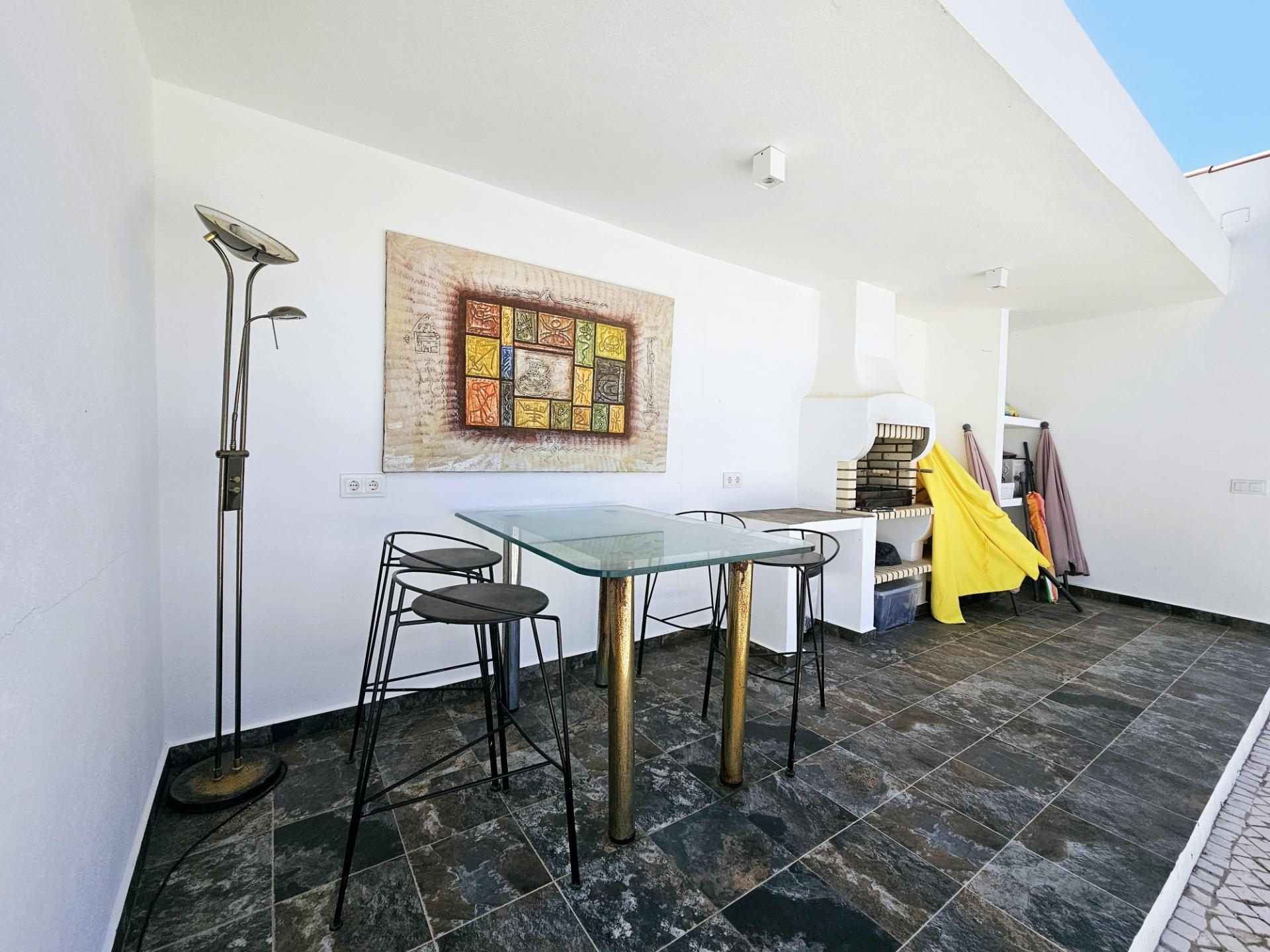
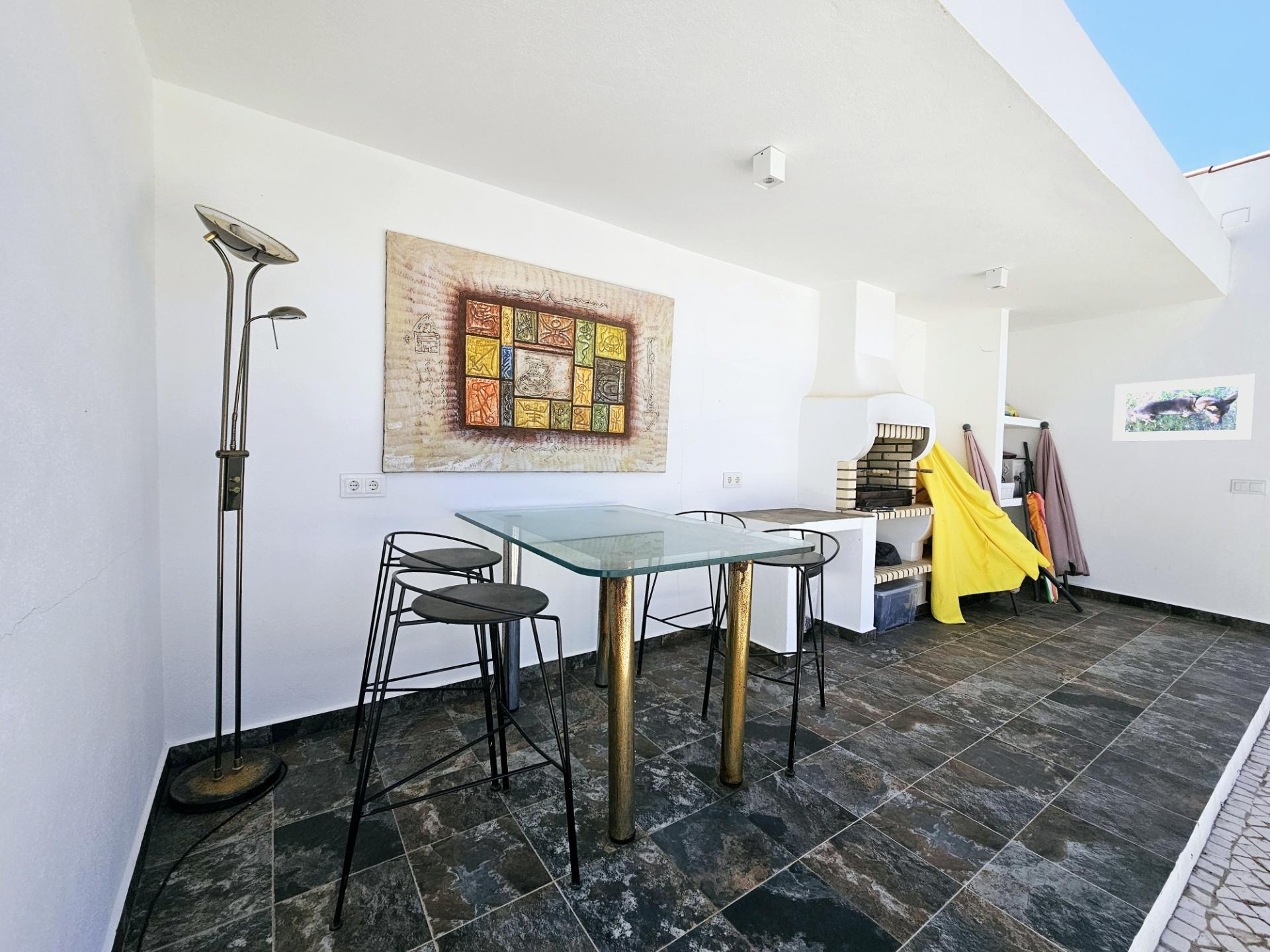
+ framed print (1178, 410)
